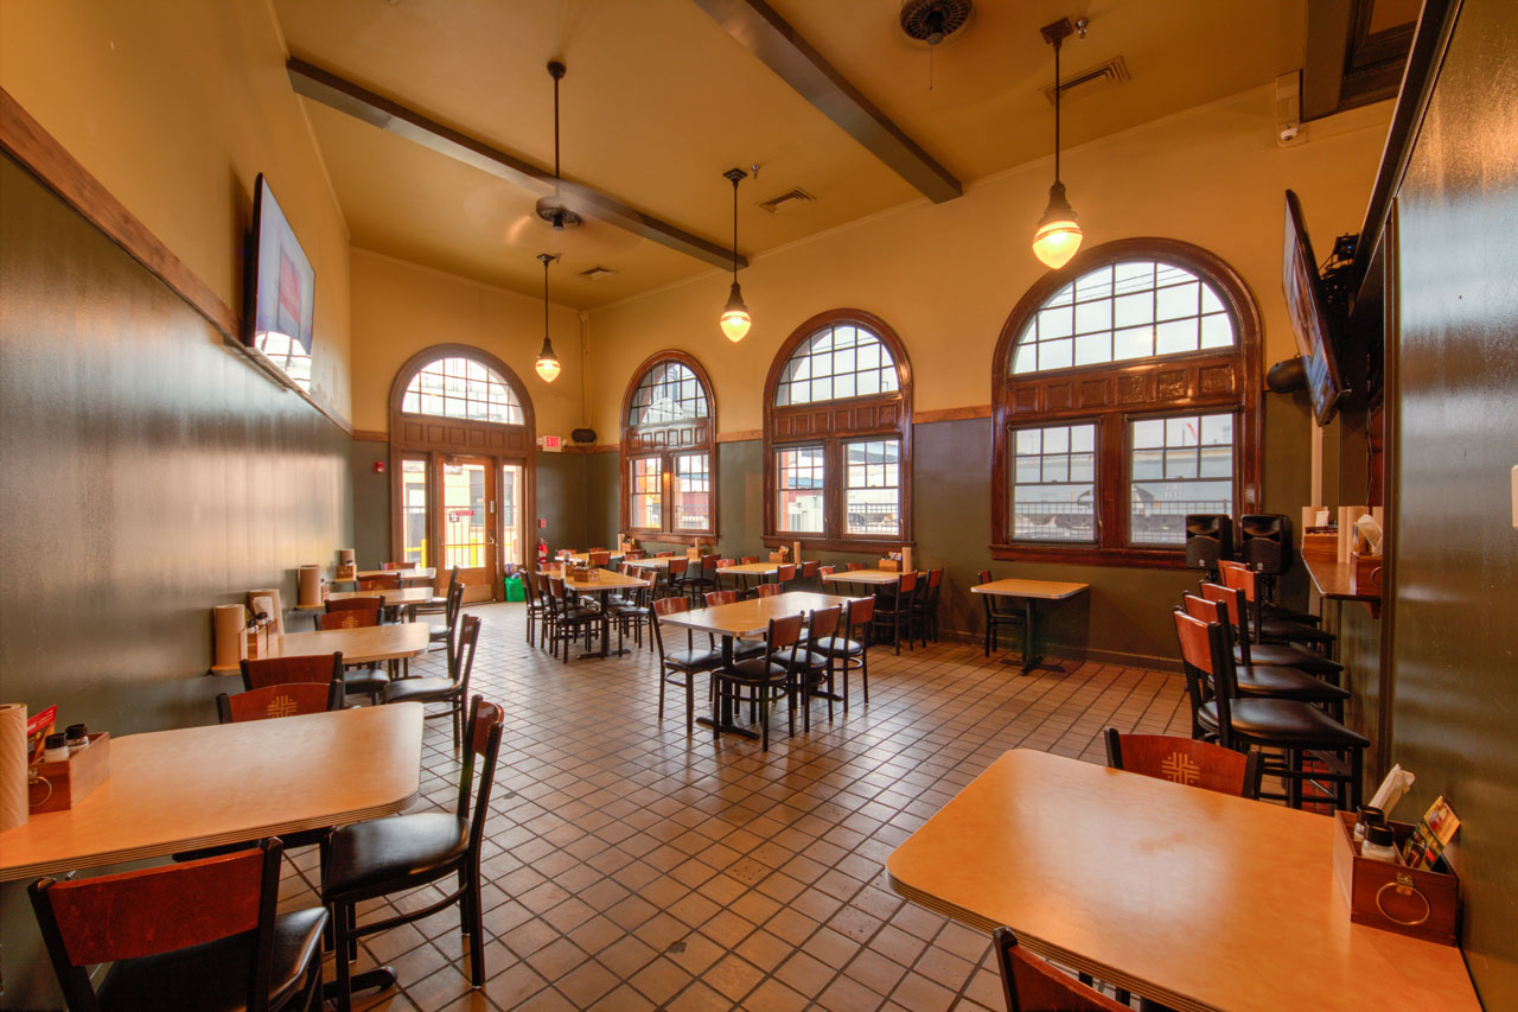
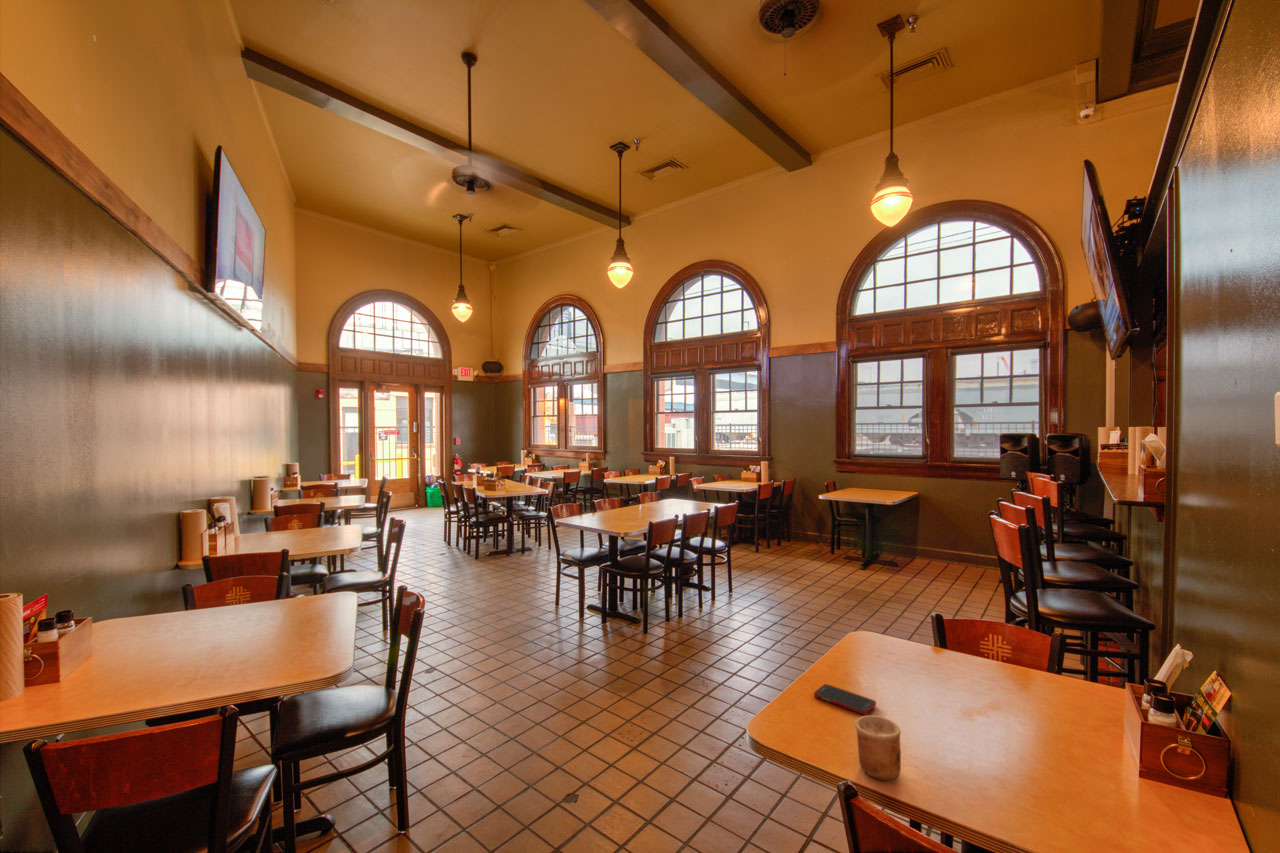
+ cup (877, 747)
+ cell phone (844, 698)
